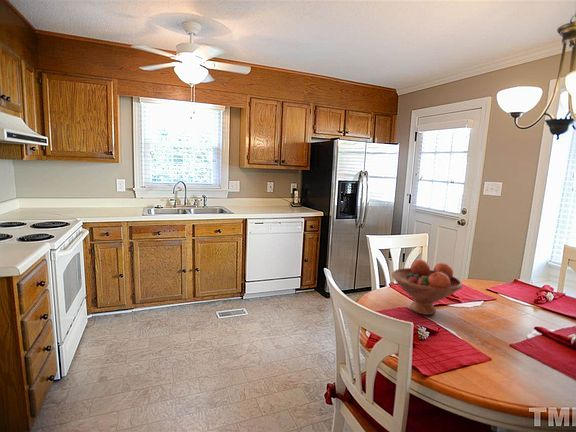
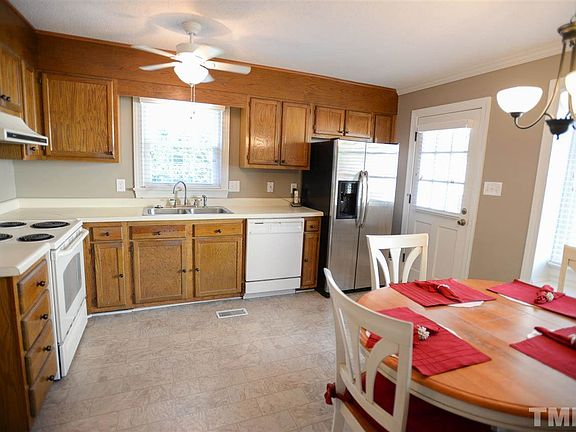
- fruit bowl (424, 287)
